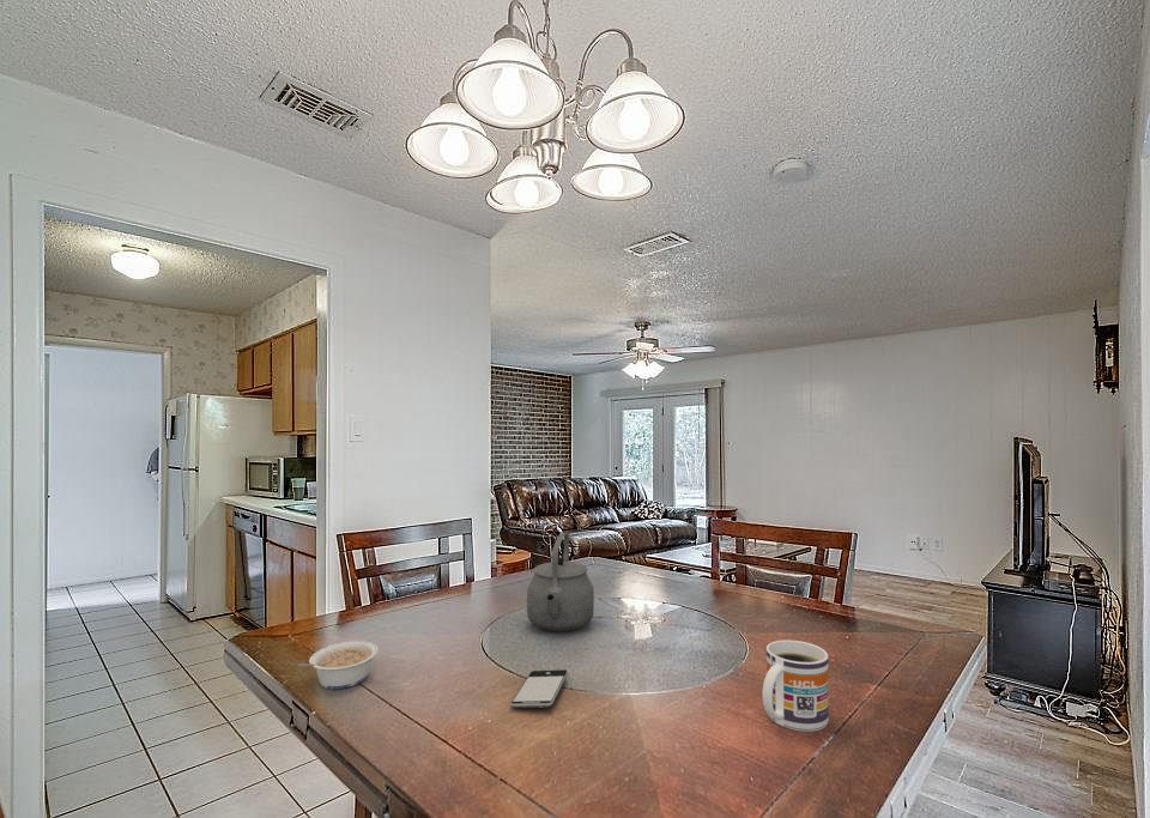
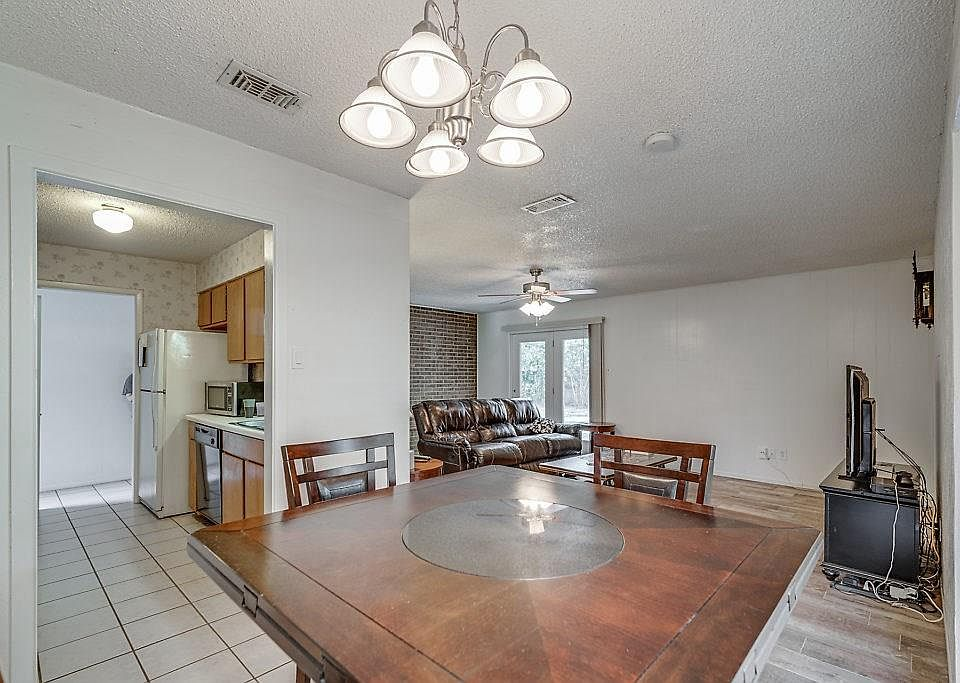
- tea kettle (558, 583)
- smartphone (540, 687)
- legume (343, 665)
- mug (791, 684)
